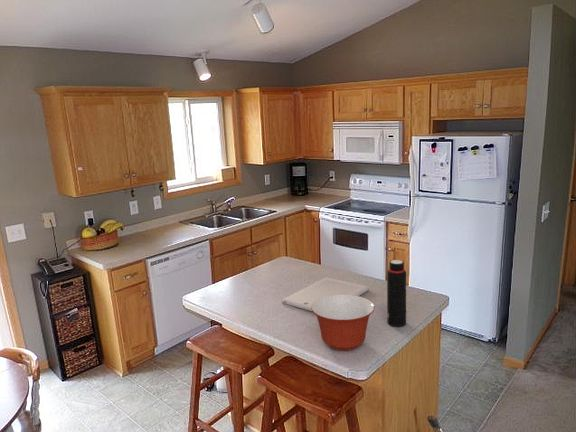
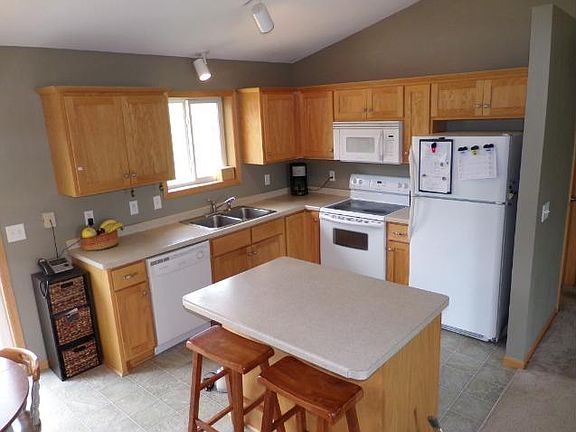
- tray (326, 294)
- mixing bowl (343, 324)
- water bottle (396, 292)
